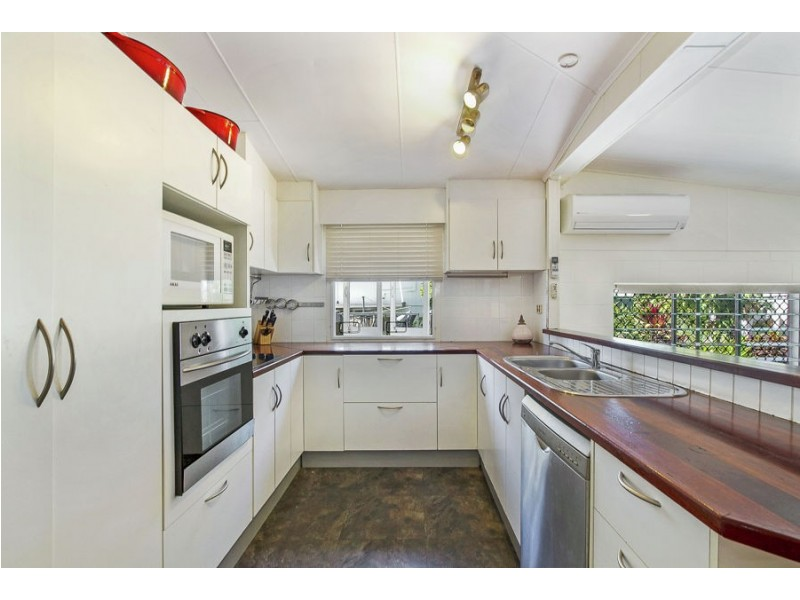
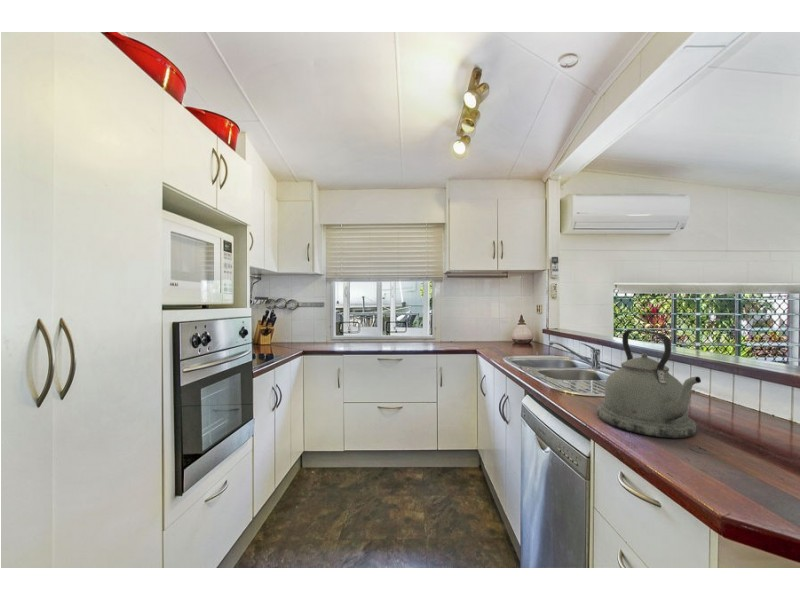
+ kettle (650, 377)
